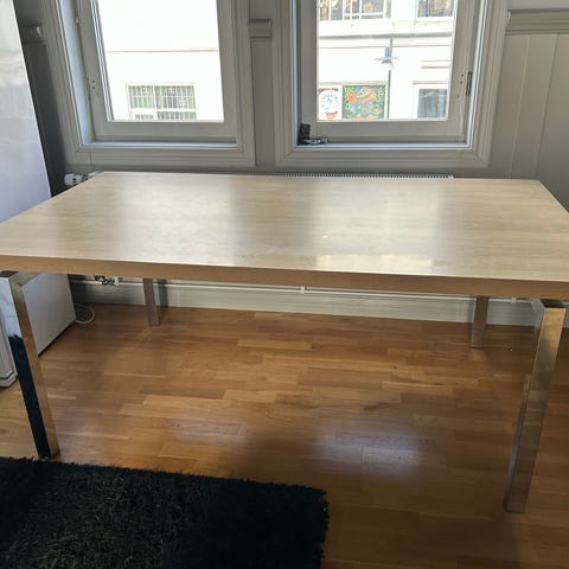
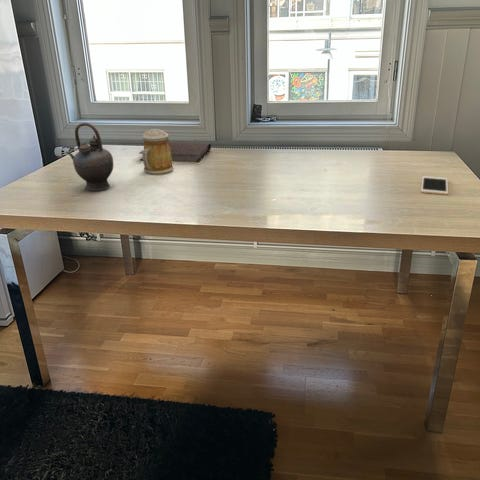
+ cell phone (434, 184)
+ mug (155, 151)
+ teapot (88, 155)
+ notebook (176, 151)
